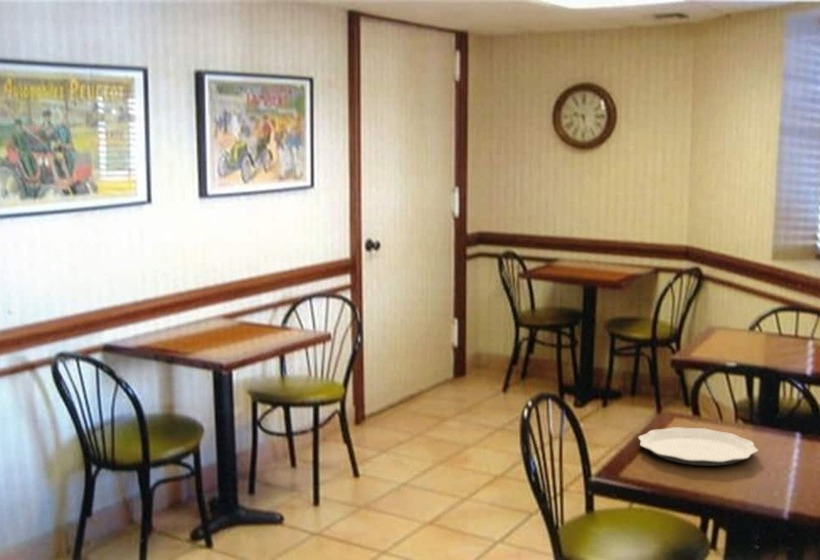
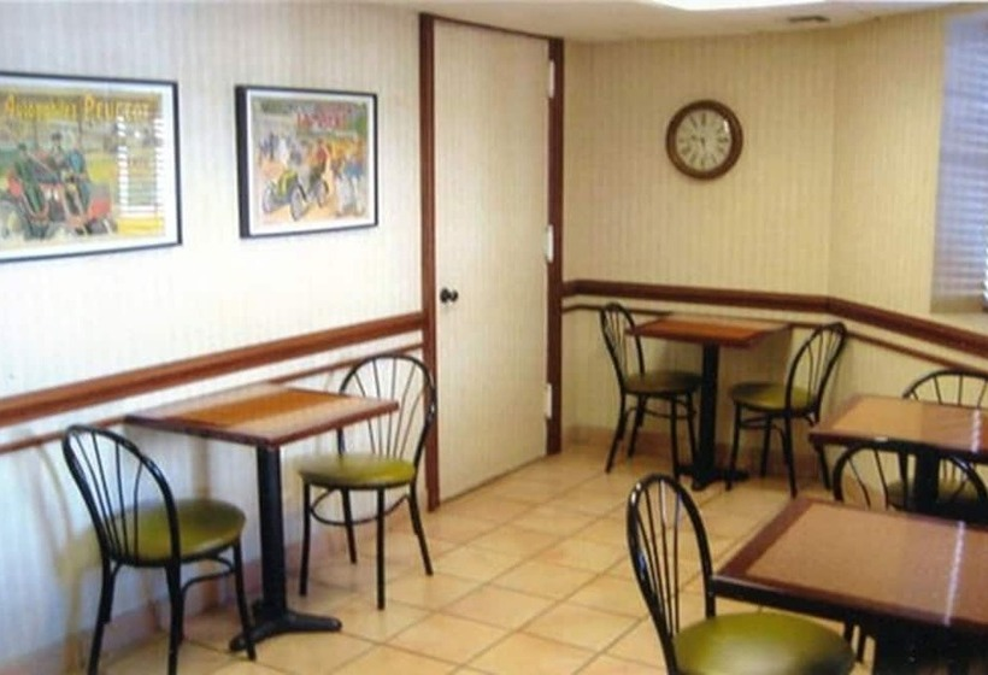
- plate (696, 447)
